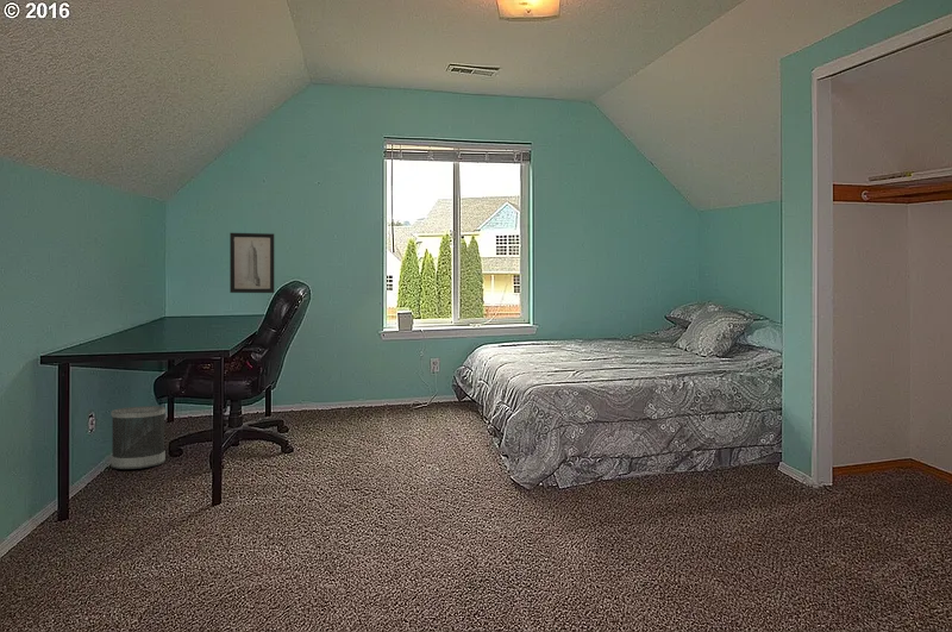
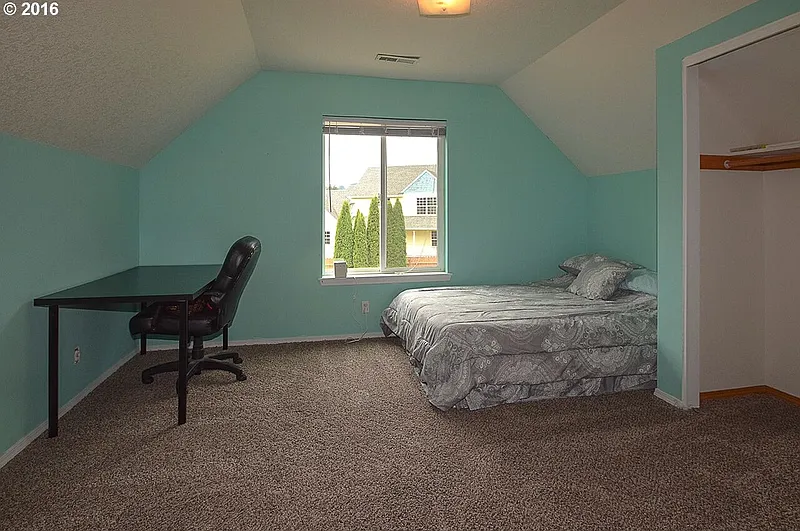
- wastebasket (138, 436)
- wall art (252, 263)
